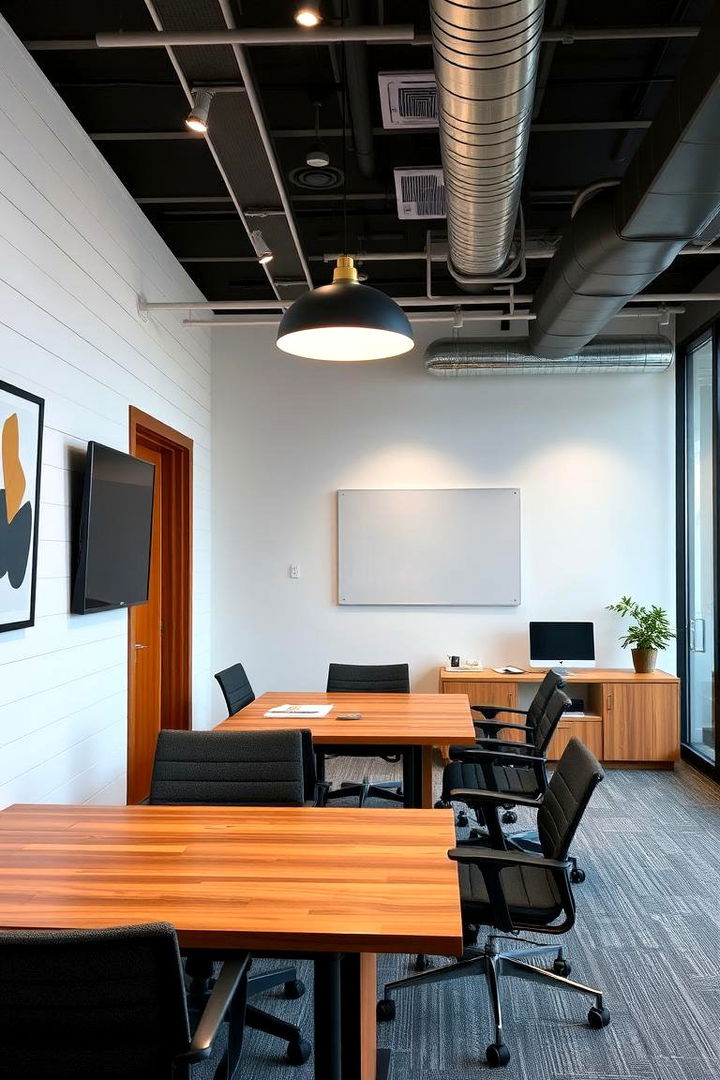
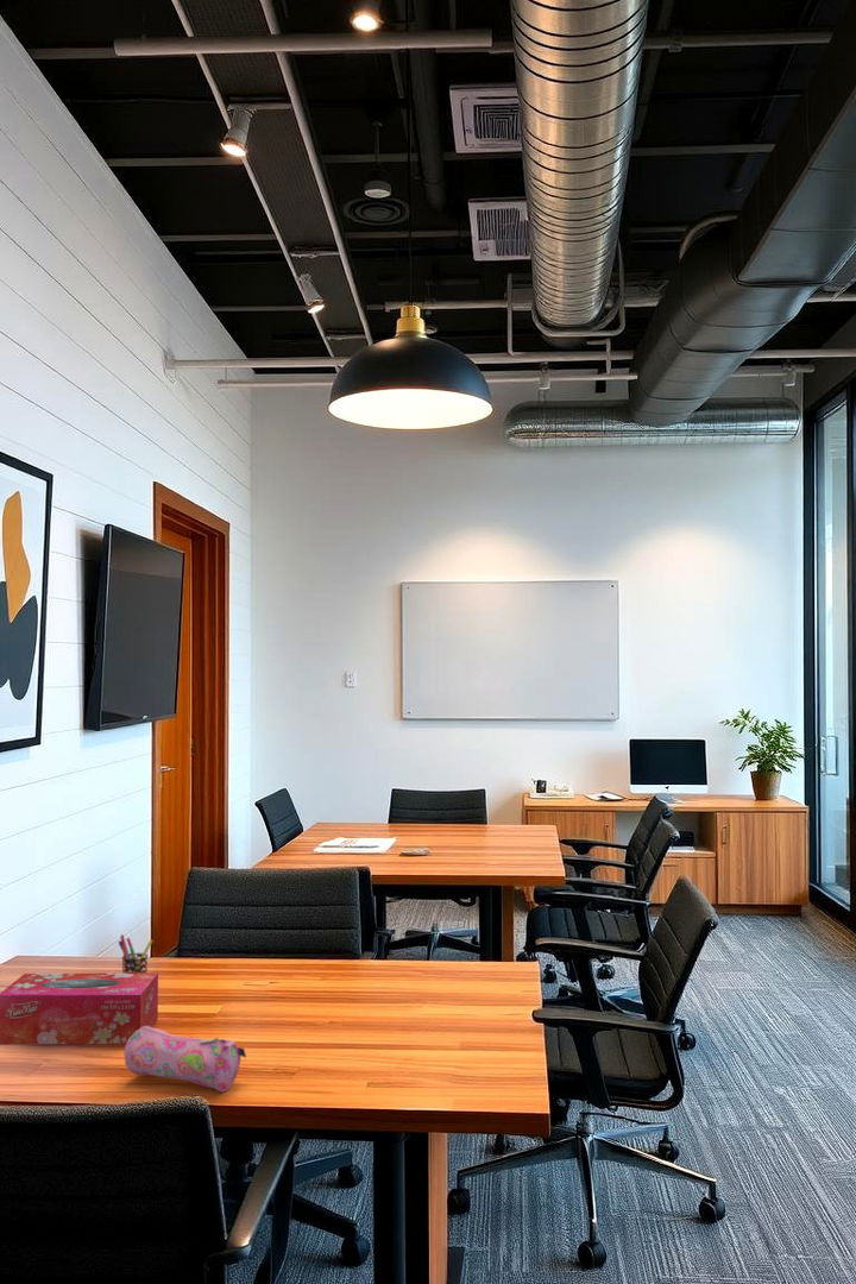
+ pen holder (132, 961)
+ pencil case (183, 1056)
+ tissue box (80, 1007)
